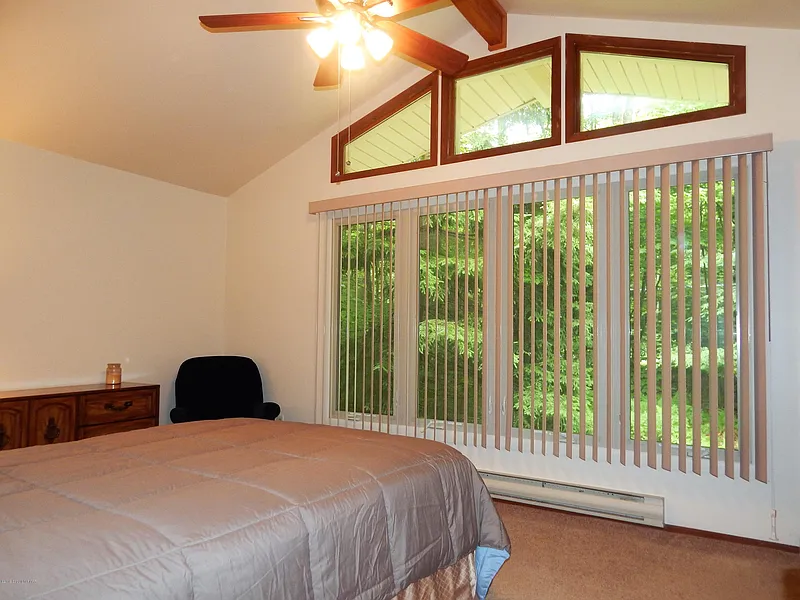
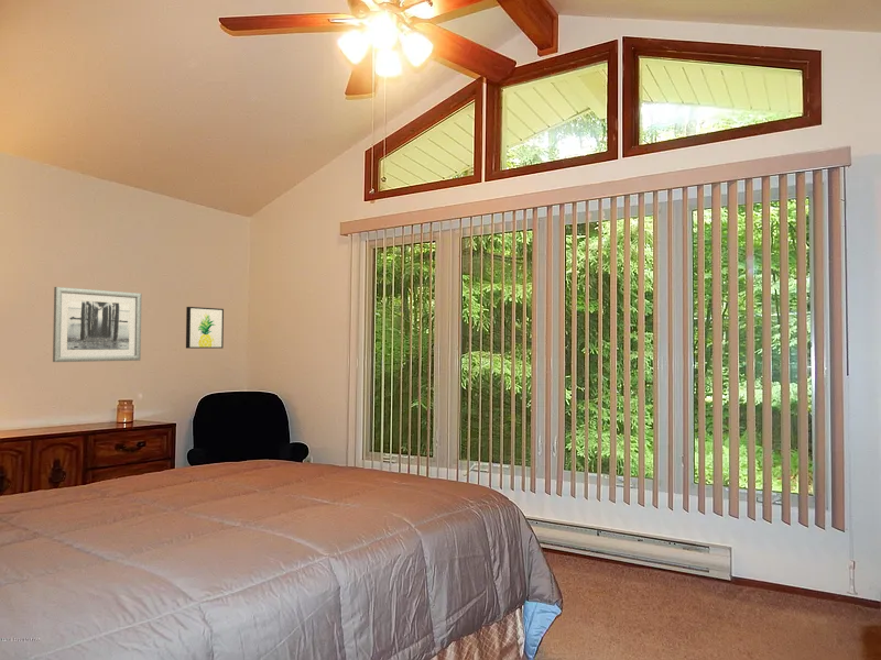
+ wall art (99, 326)
+ wall art (205, 328)
